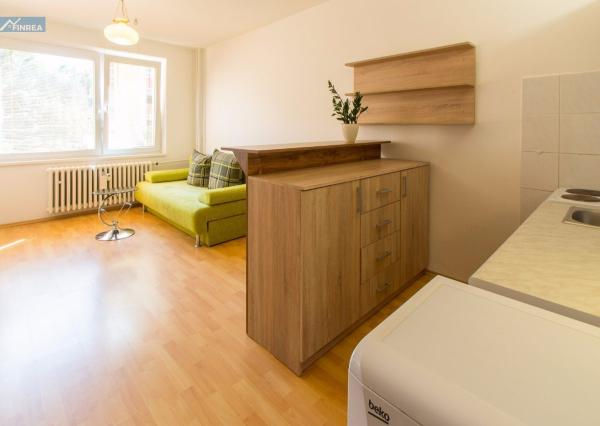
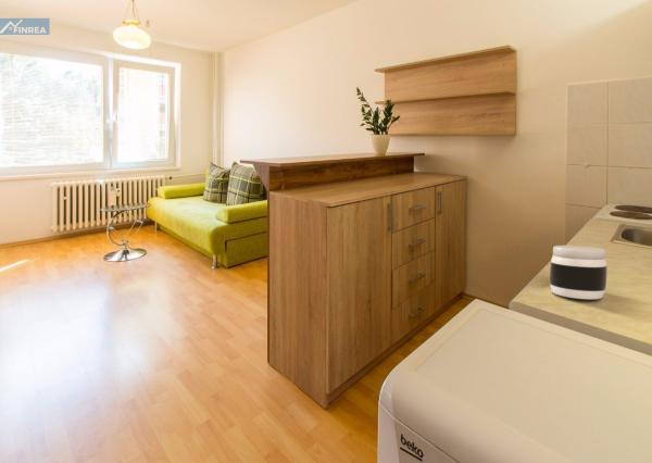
+ jar (577, 271)
